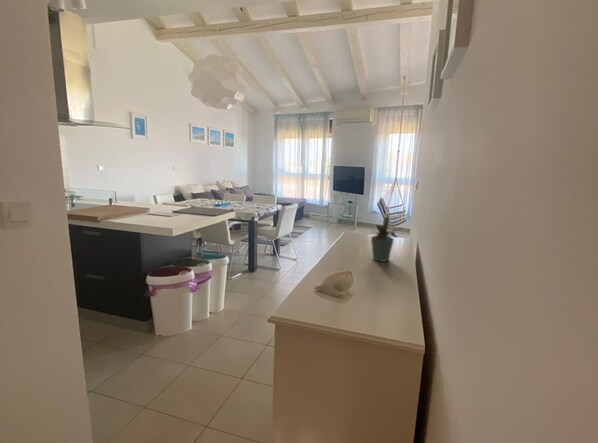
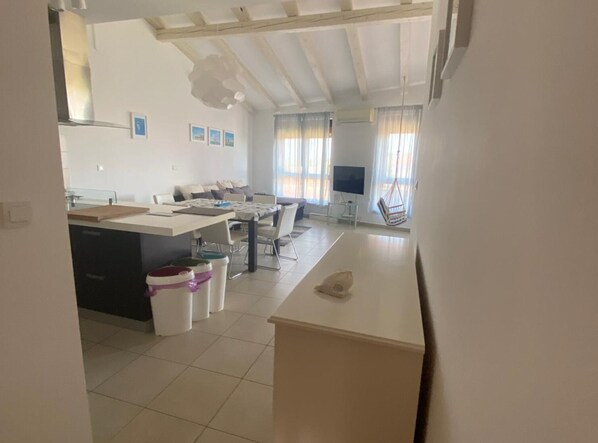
- potted plant (386, 238)
